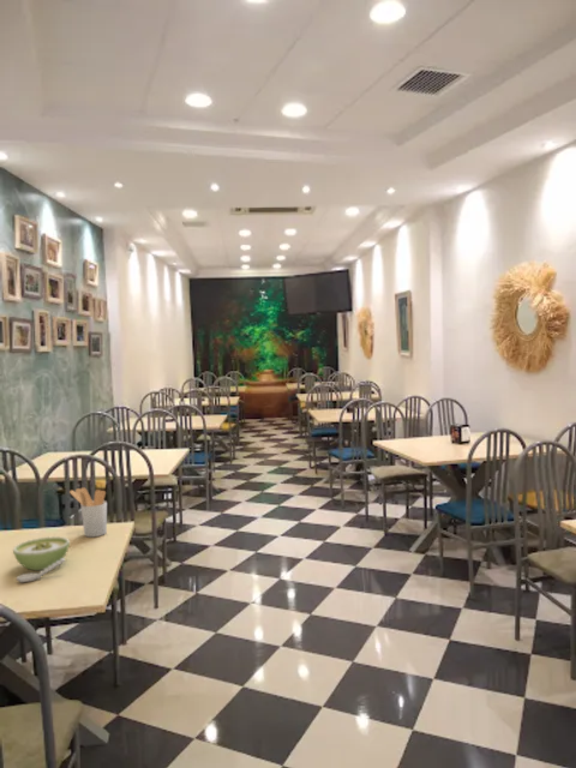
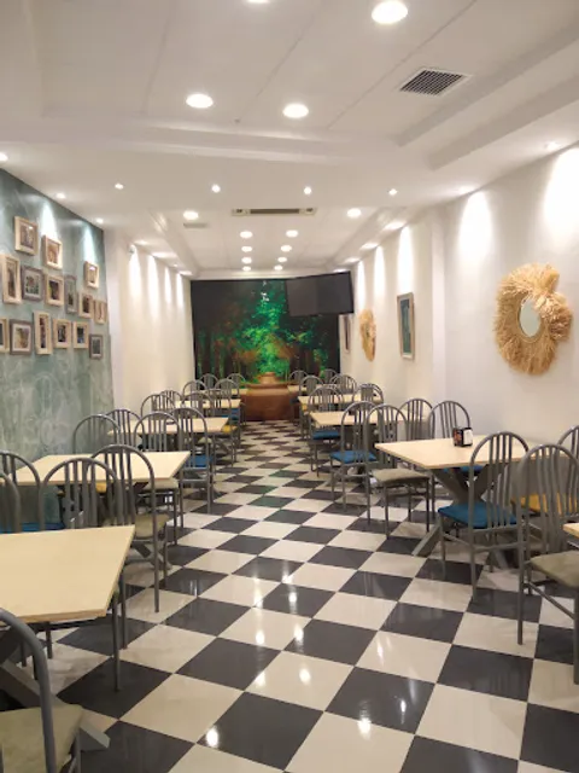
- utensil holder (89, 510)
- frying pan (41, 556)
